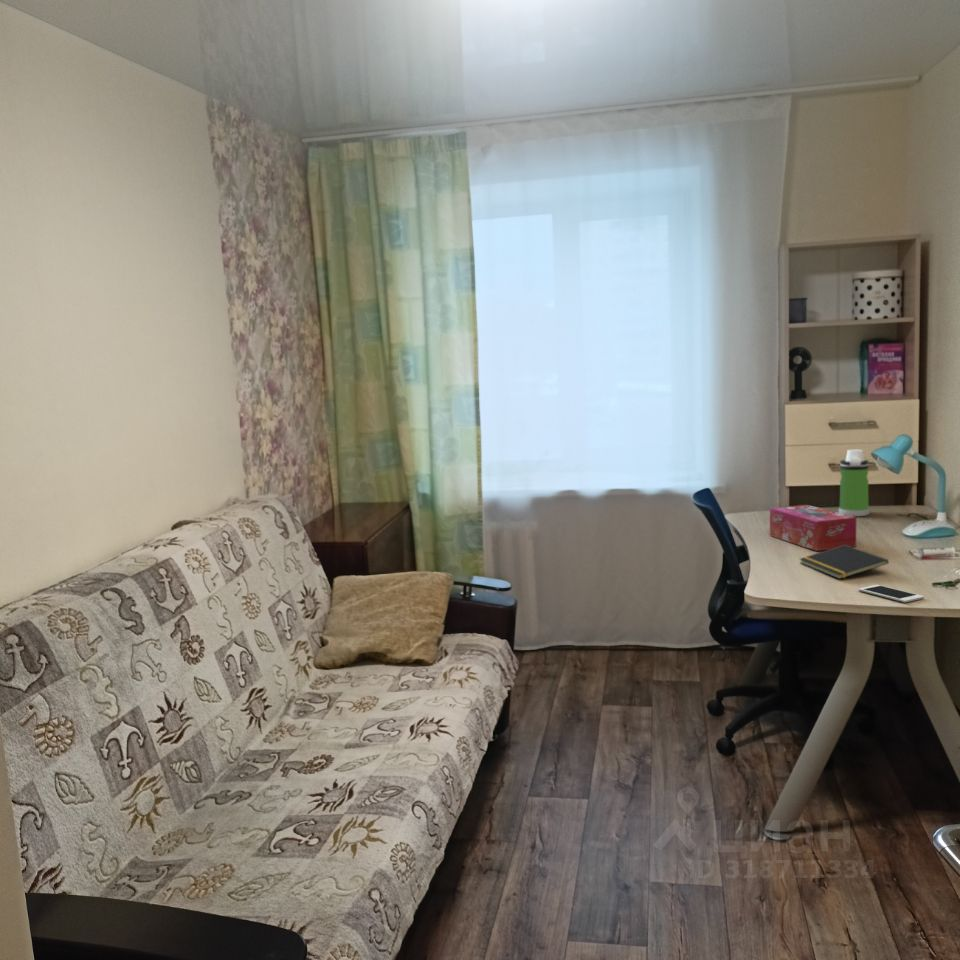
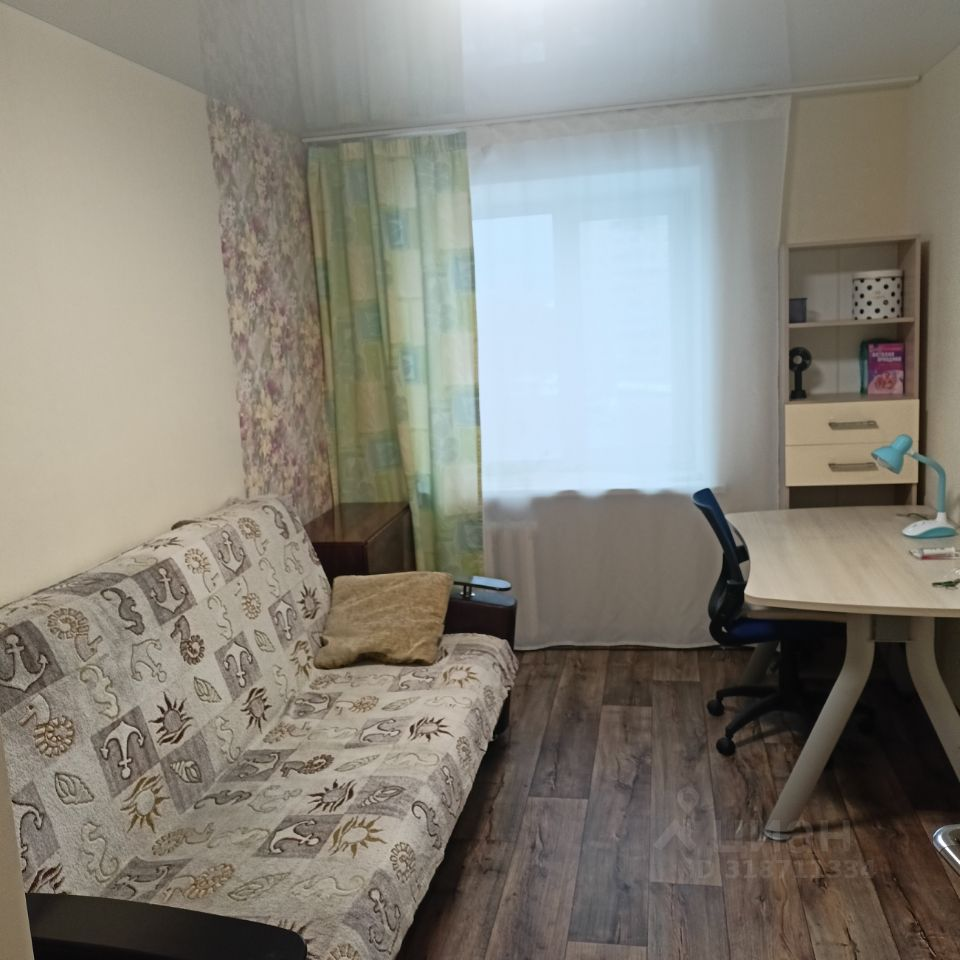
- notepad (842, 561)
- tissue box (811, 526)
- water bottle (854, 482)
- cell phone (890, 593)
